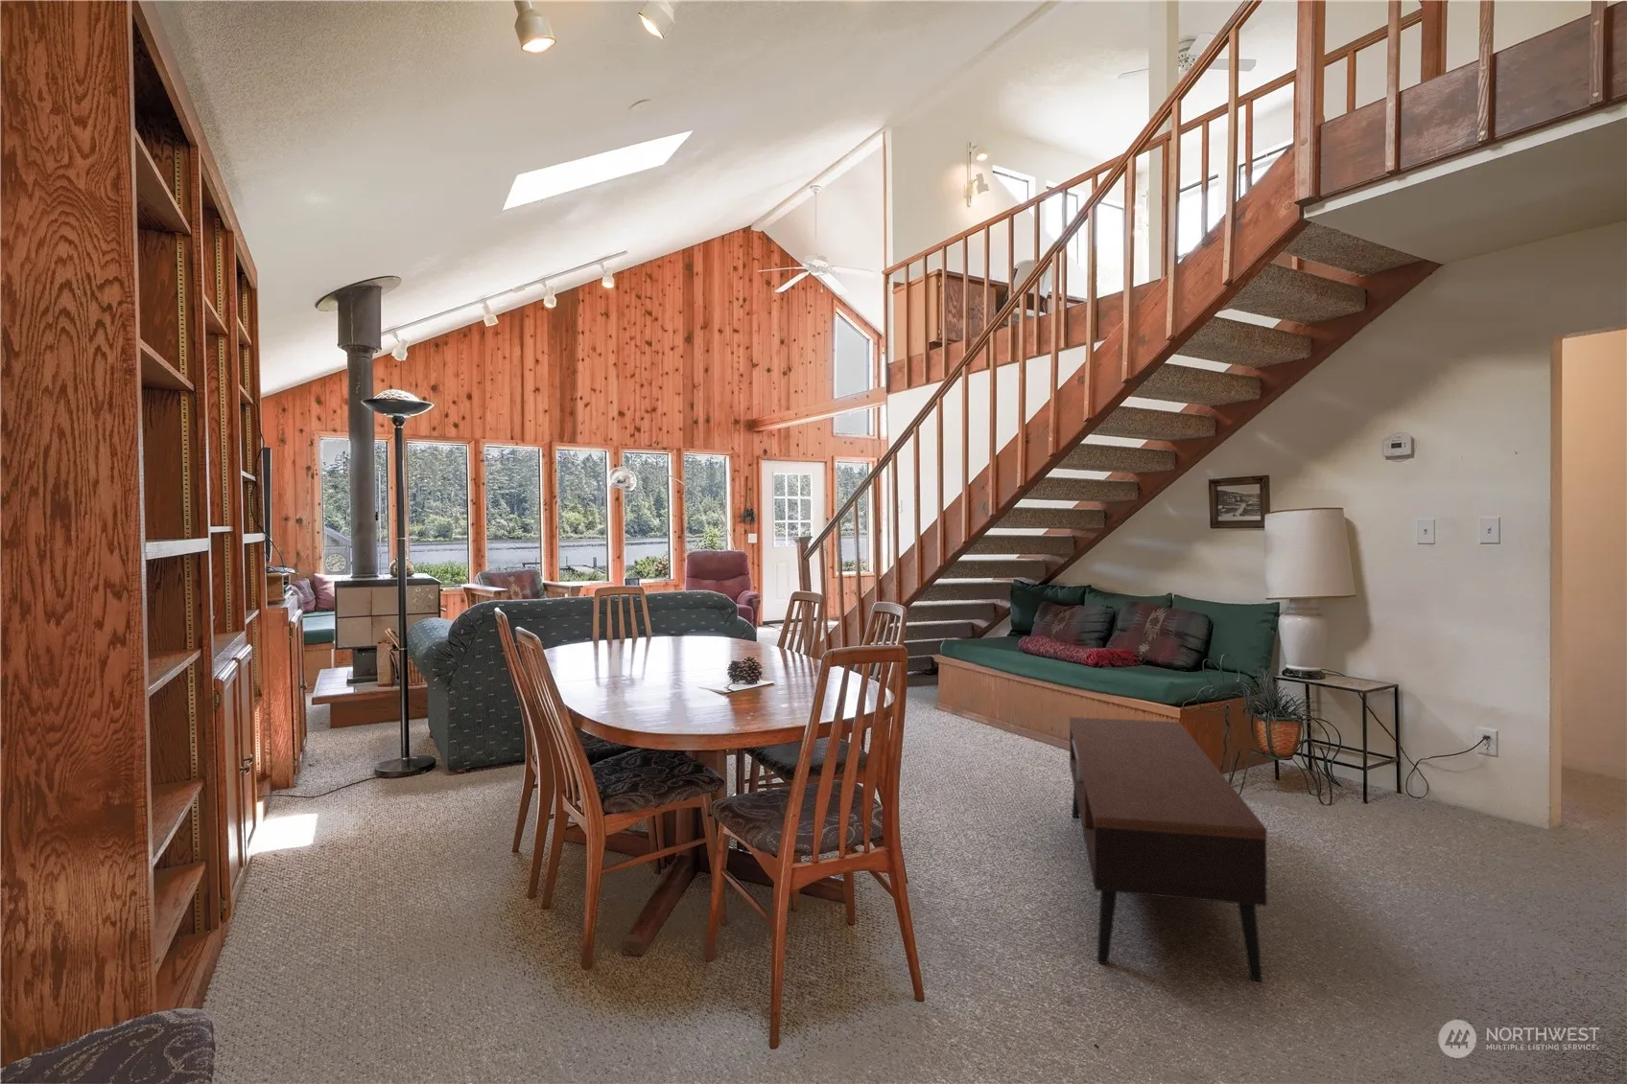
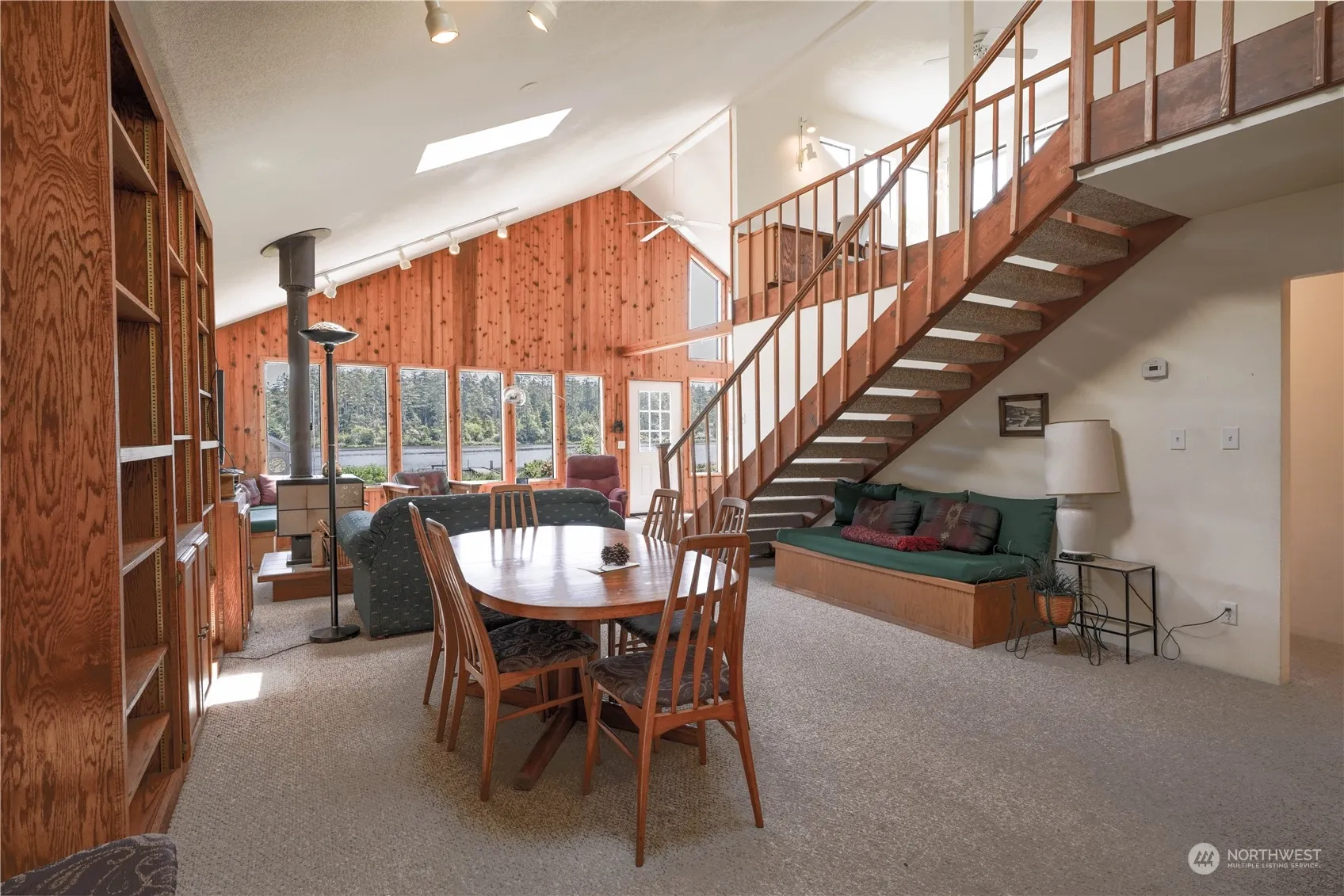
- coffee table (1145, 819)
